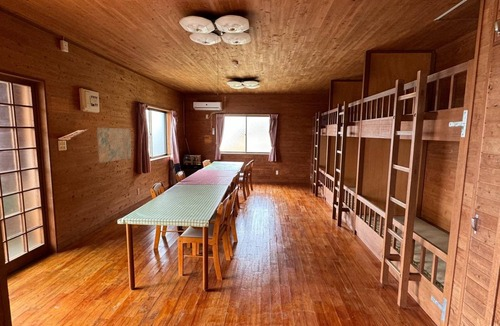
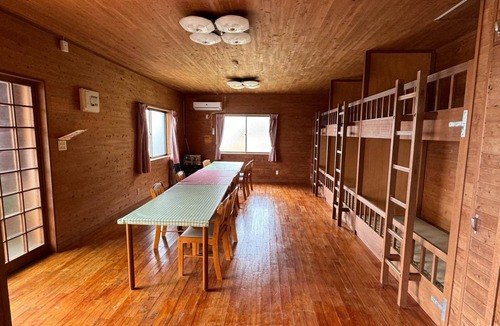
- map (116, 144)
